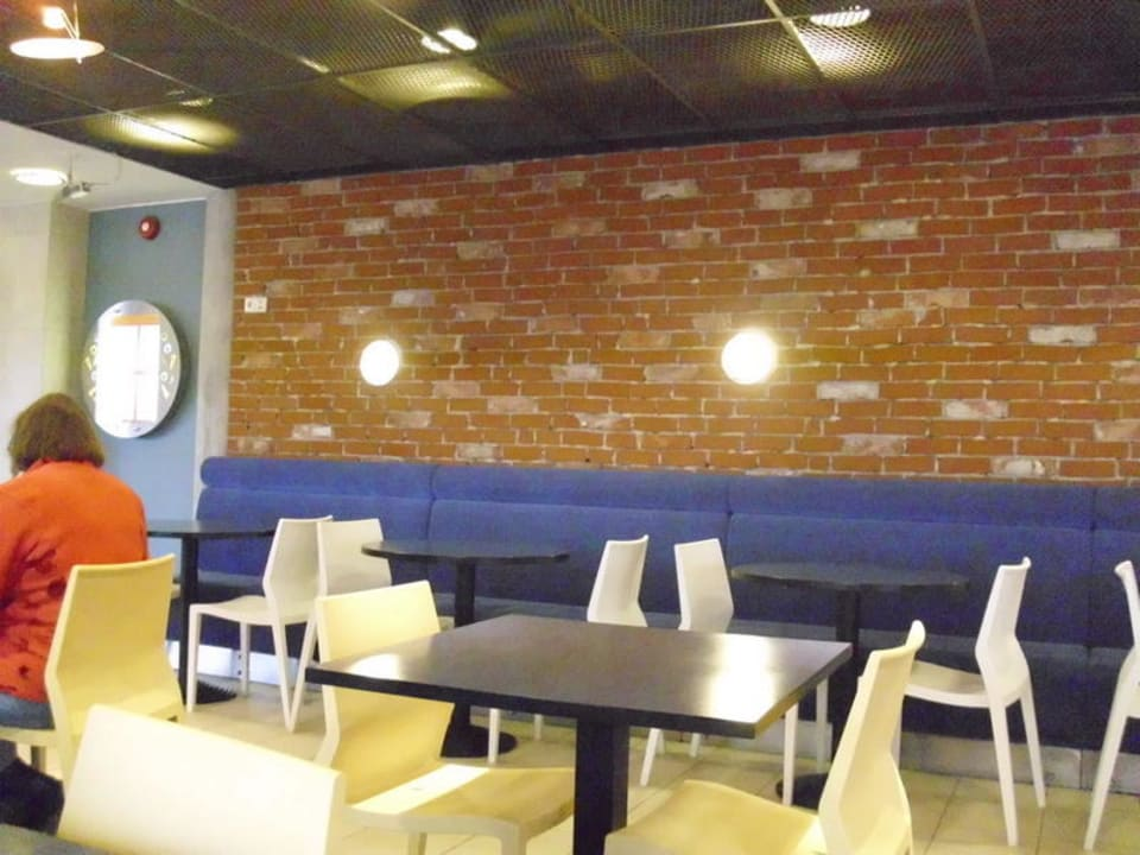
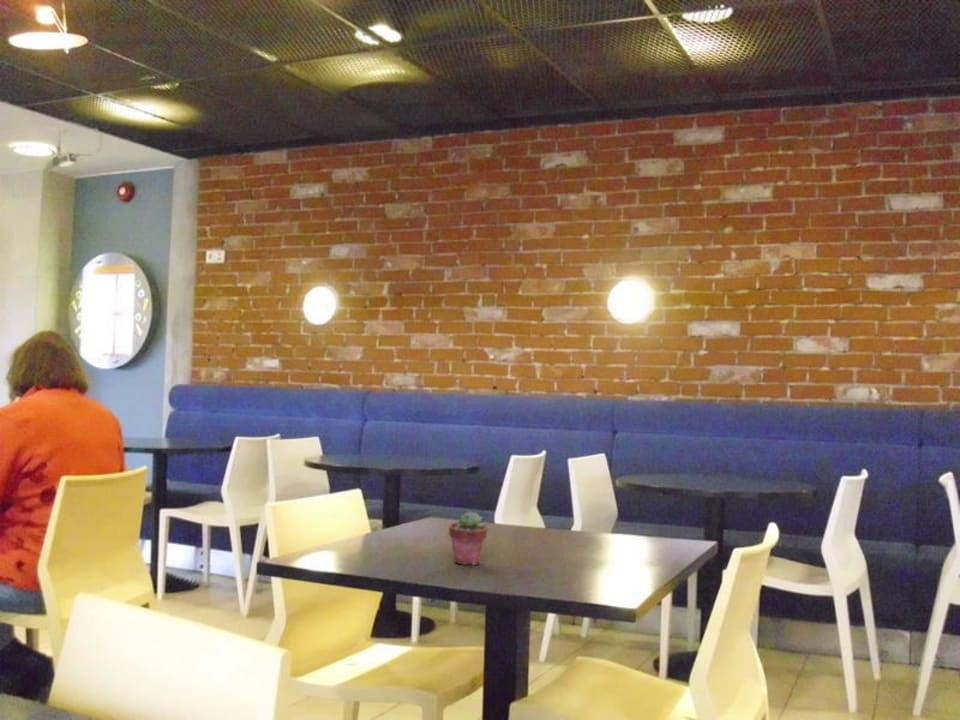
+ potted succulent (467, 536)
